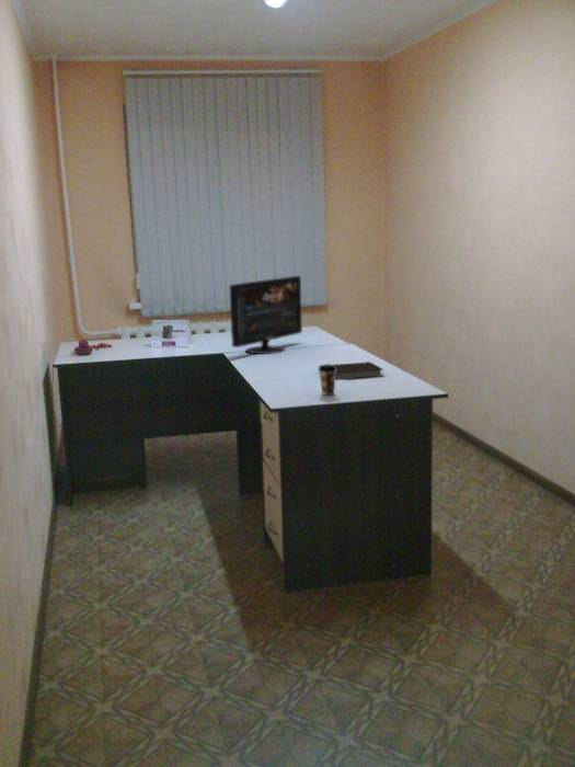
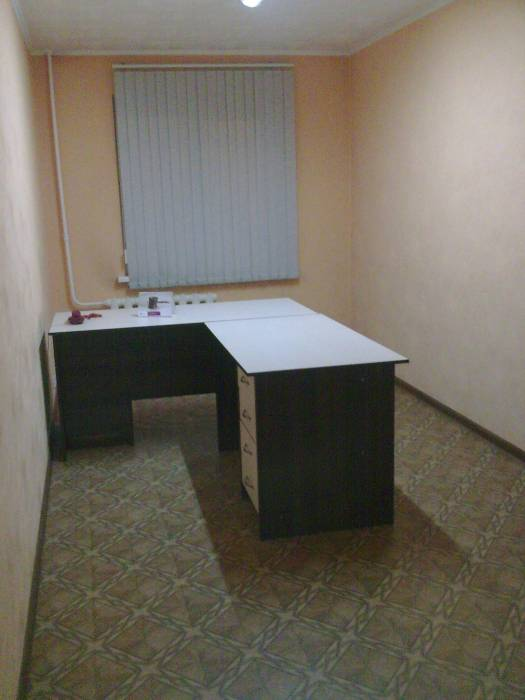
- notebook (350, 370)
- computer monitor (264, 314)
- coffee cup (327, 379)
